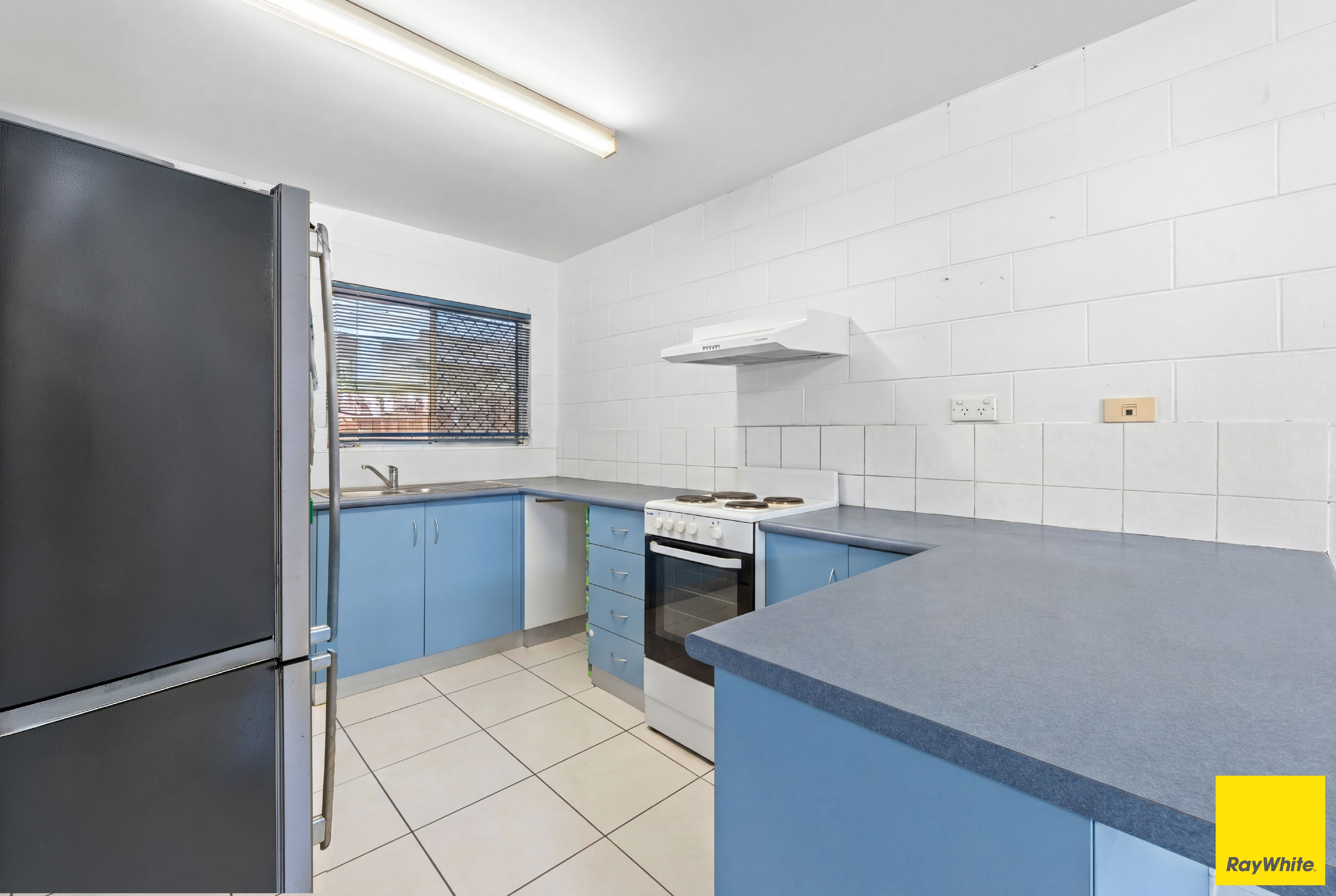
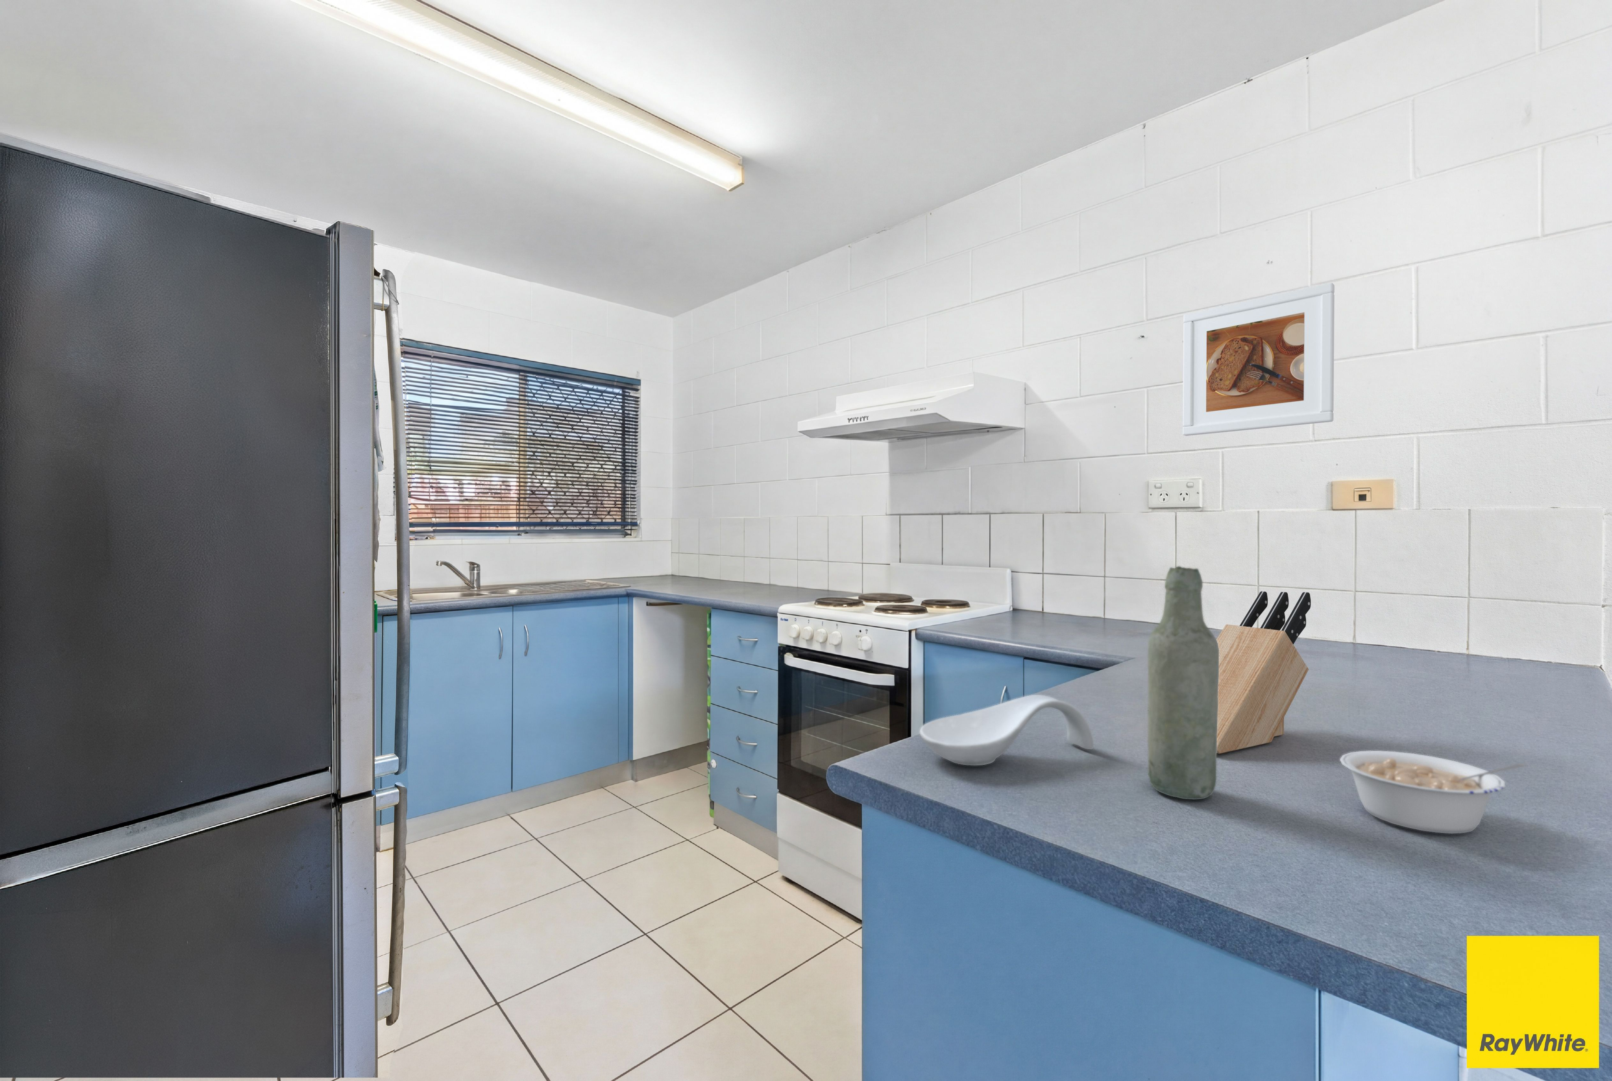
+ bottle (1181, 679)
+ legume (1421, 787)
+ knife block (1242, 664)
+ spoon rest (1006, 728)
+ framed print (1254, 364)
